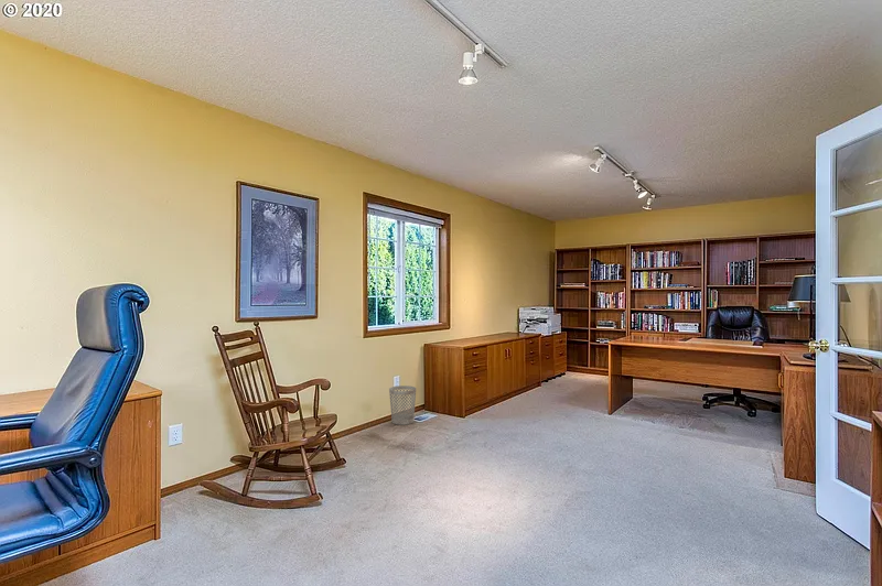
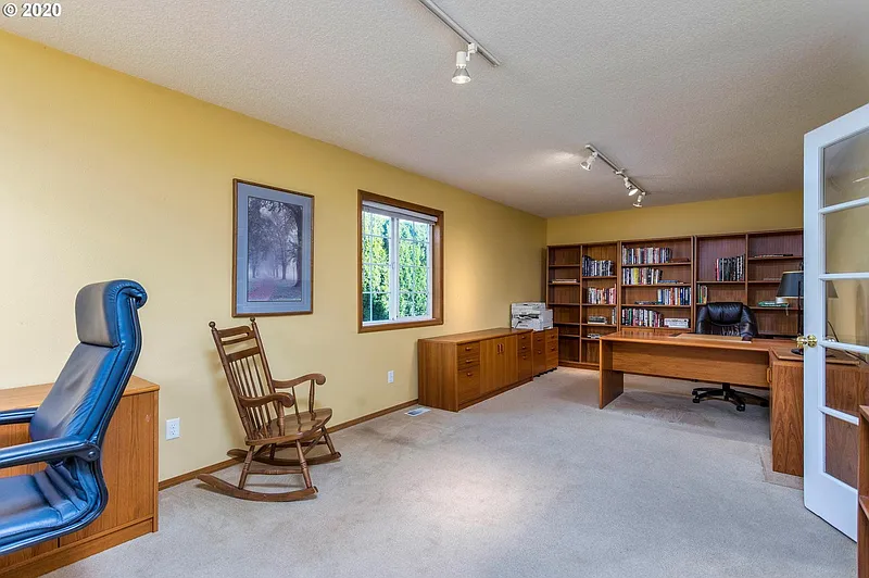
- wastebasket (402, 404)
